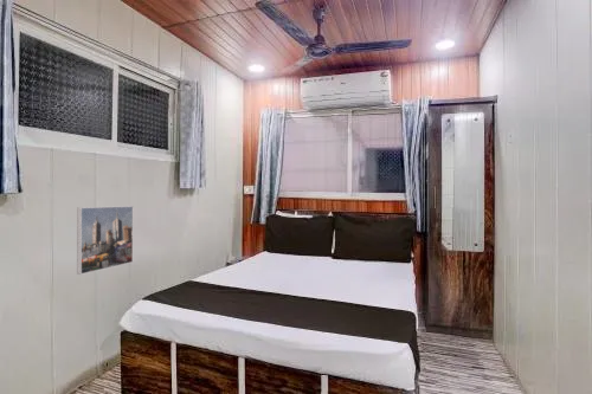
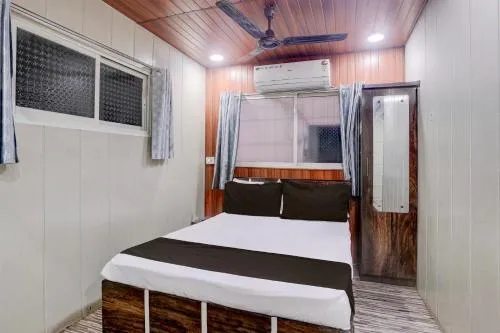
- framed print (107, 237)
